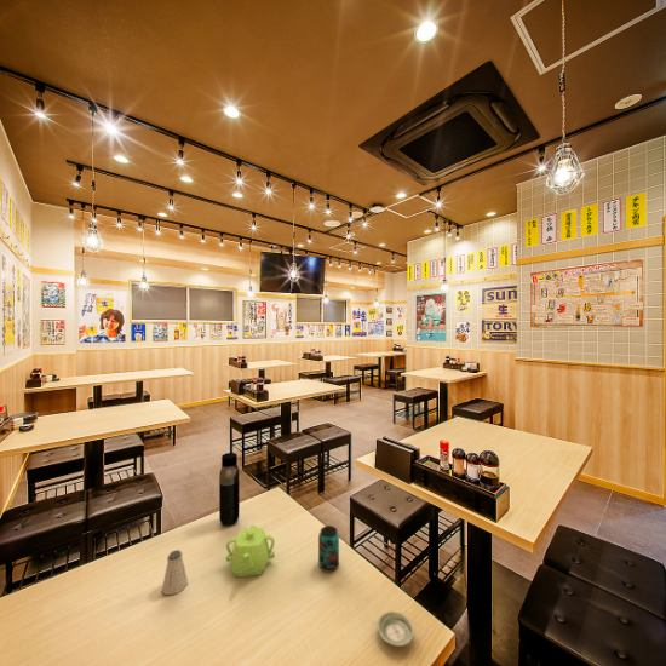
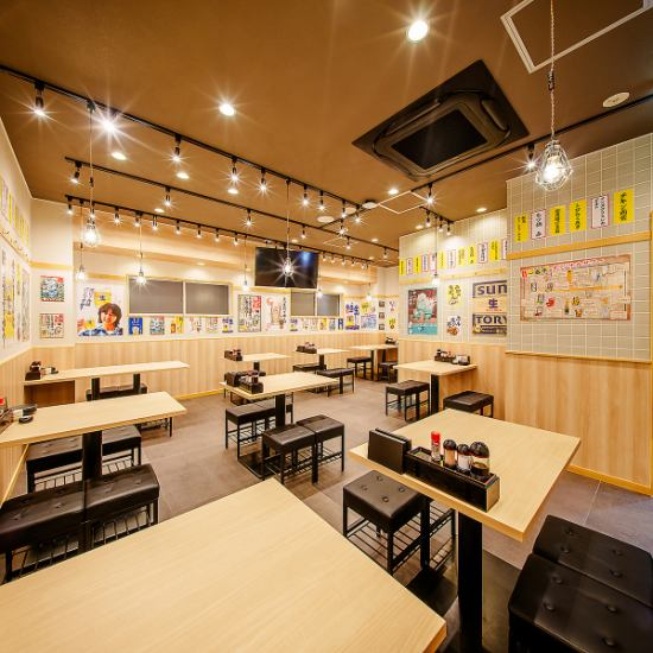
- water bottle (229, 488)
- saltshaker (174, 569)
- saucer (395, 631)
- beverage can (328, 547)
- teapot (249, 550)
